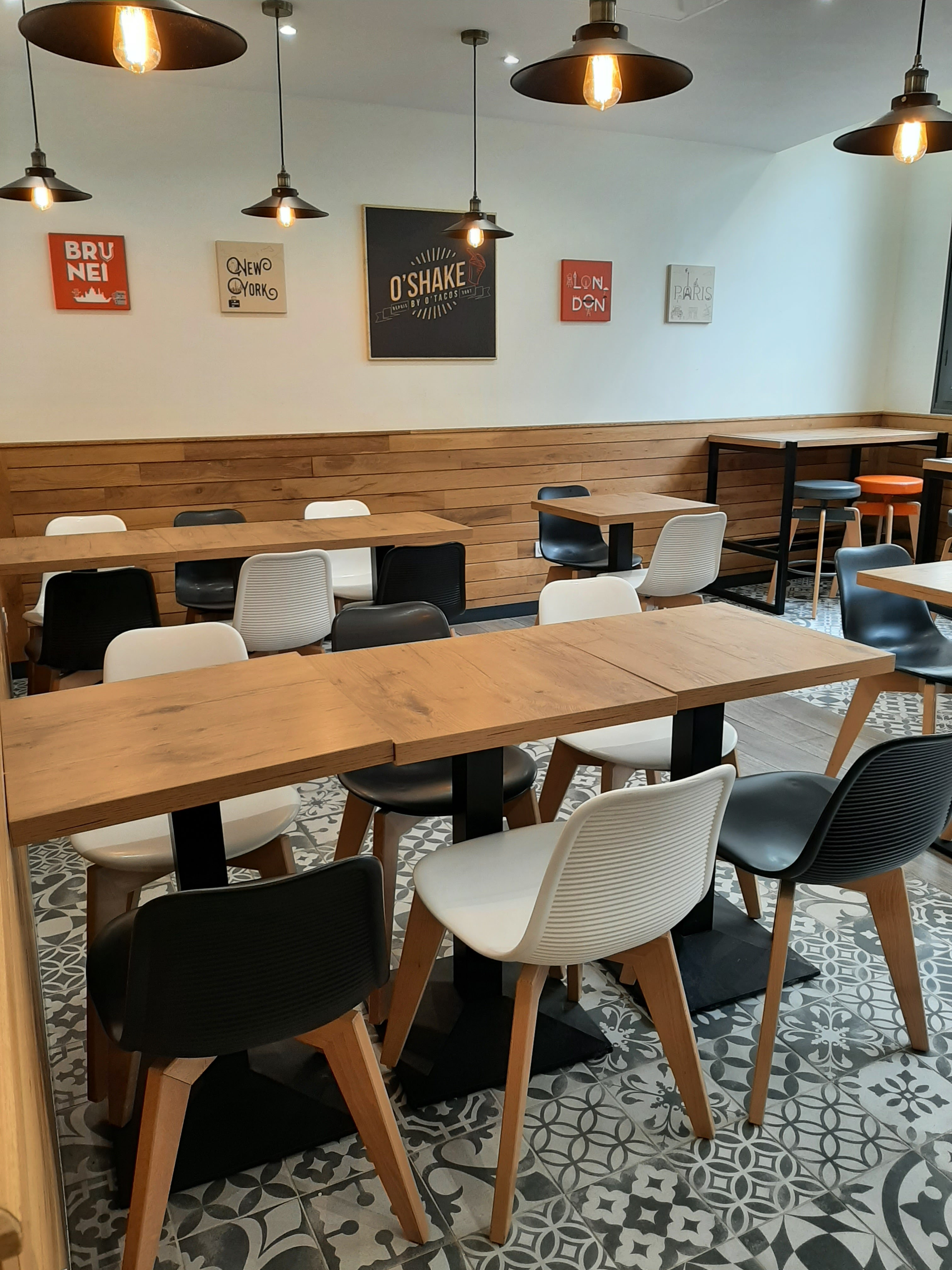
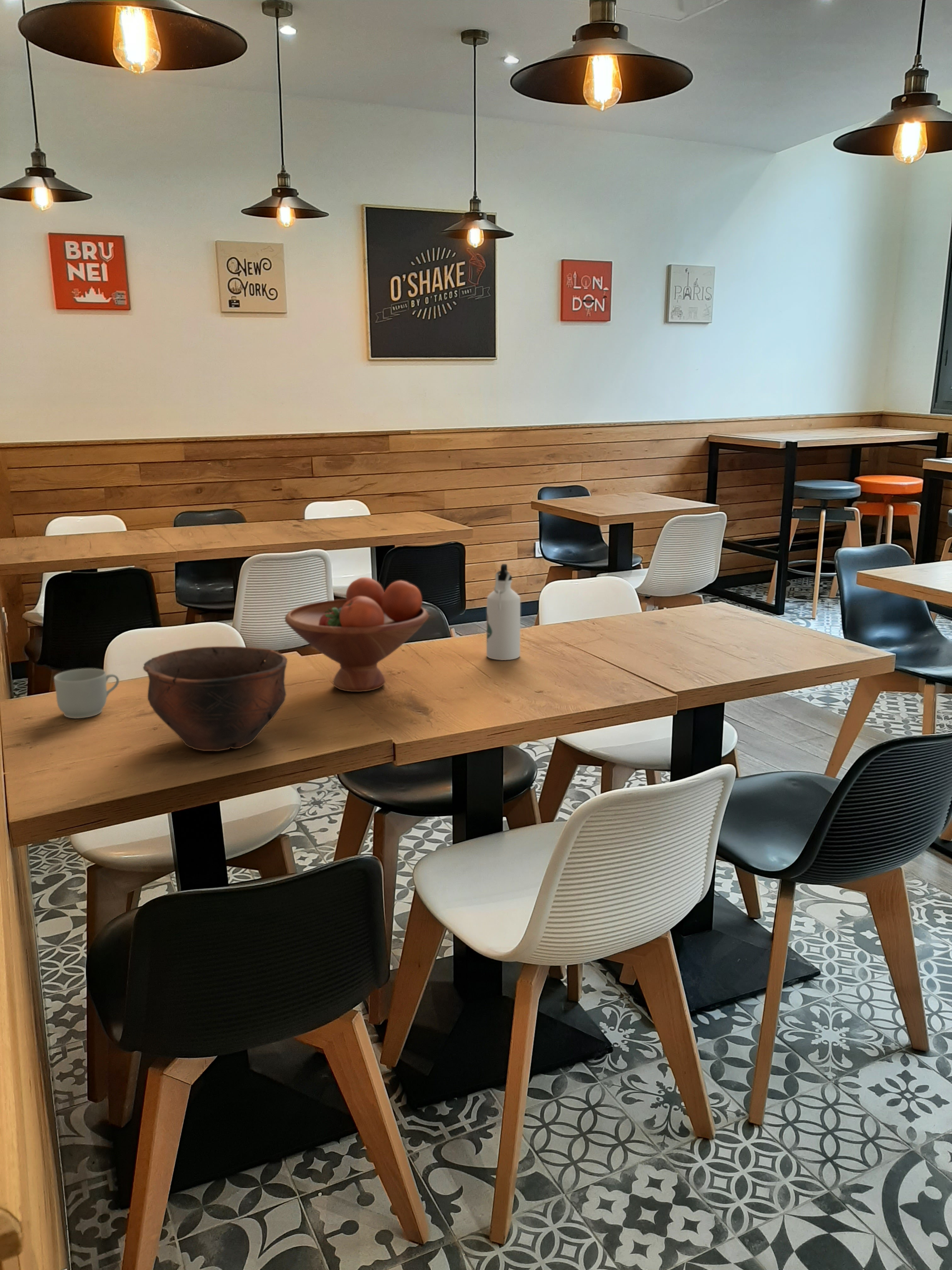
+ mug (88, 692)
+ fruit bowl (358, 635)
+ bowl (219, 700)
+ water bottle (502, 612)
